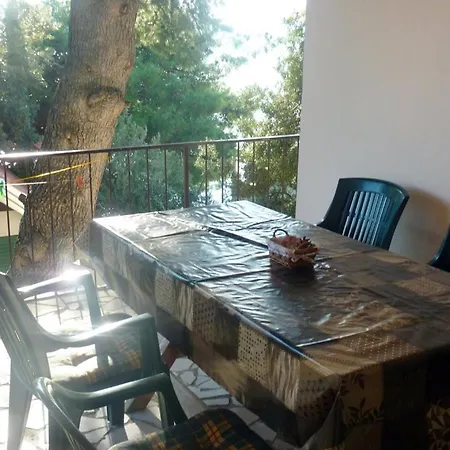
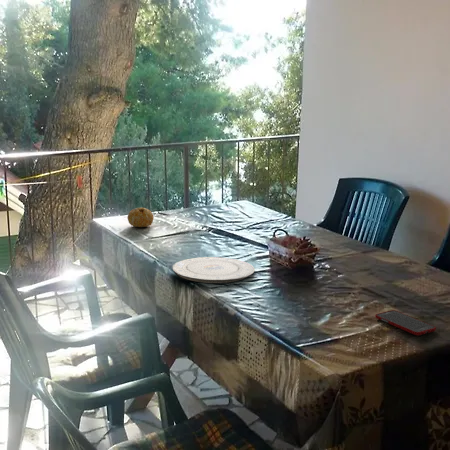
+ cell phone (404, 322)
+ plate (213, 269)
+ fruit (140, 217)
